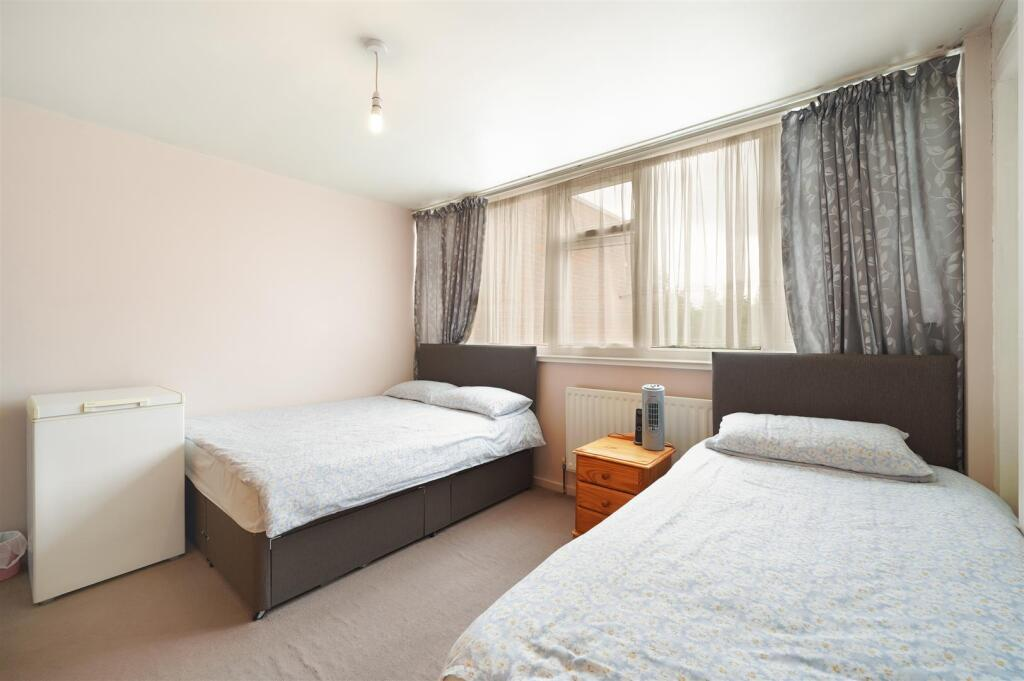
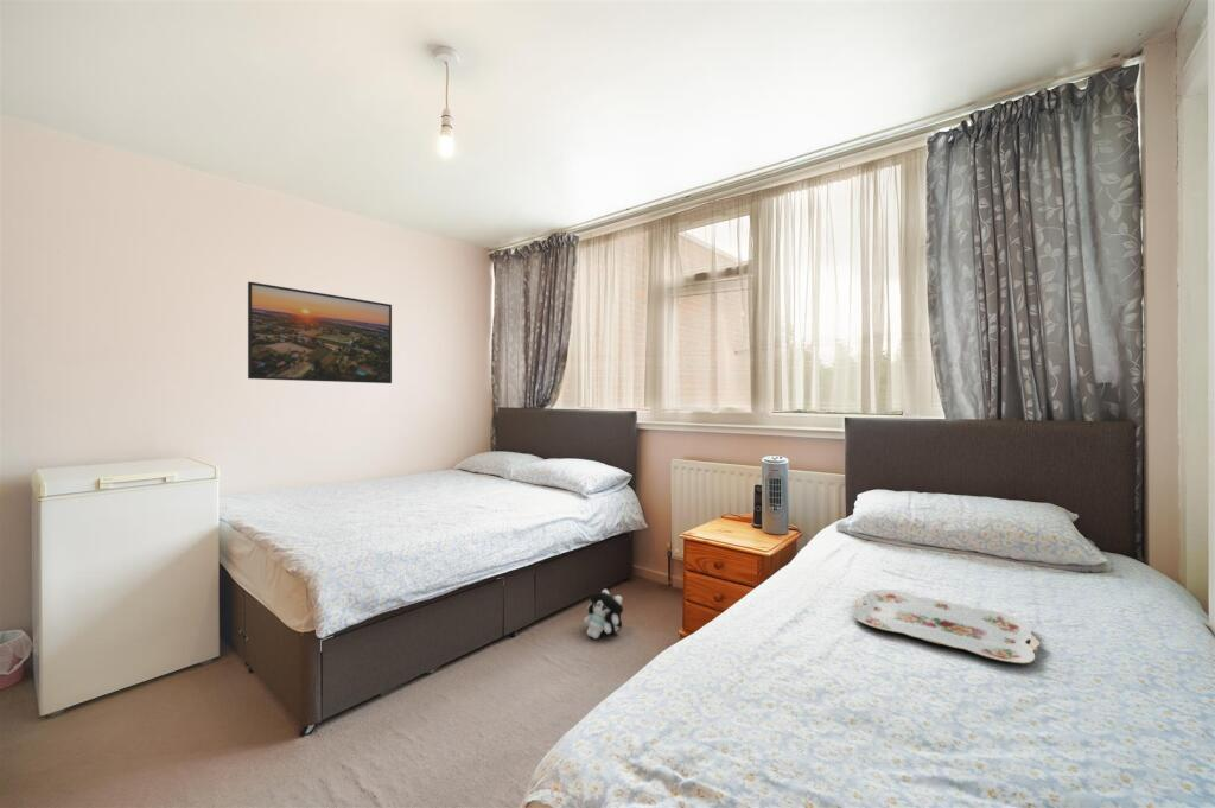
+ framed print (326, 337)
+ serving tray (939, 622)
+ plush toy (604, 613)
